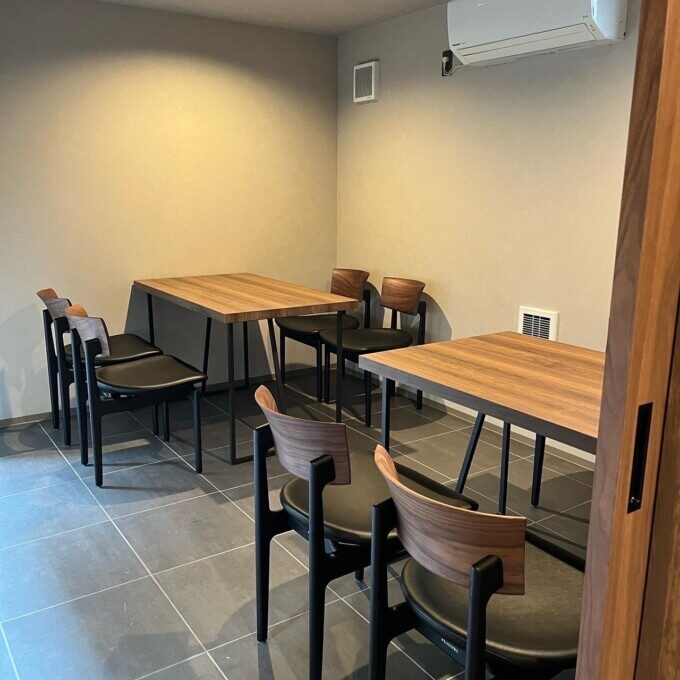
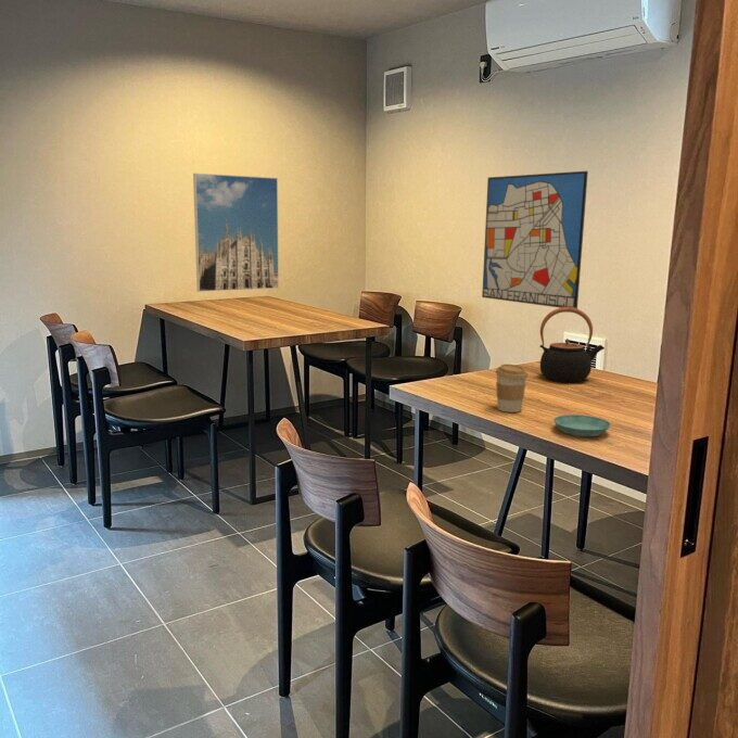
+ coffee cup (510, 387)
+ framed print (238, 233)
+ teapot (572, 343)
+ saucer (581, 425)
+ wall art (530, 240)
